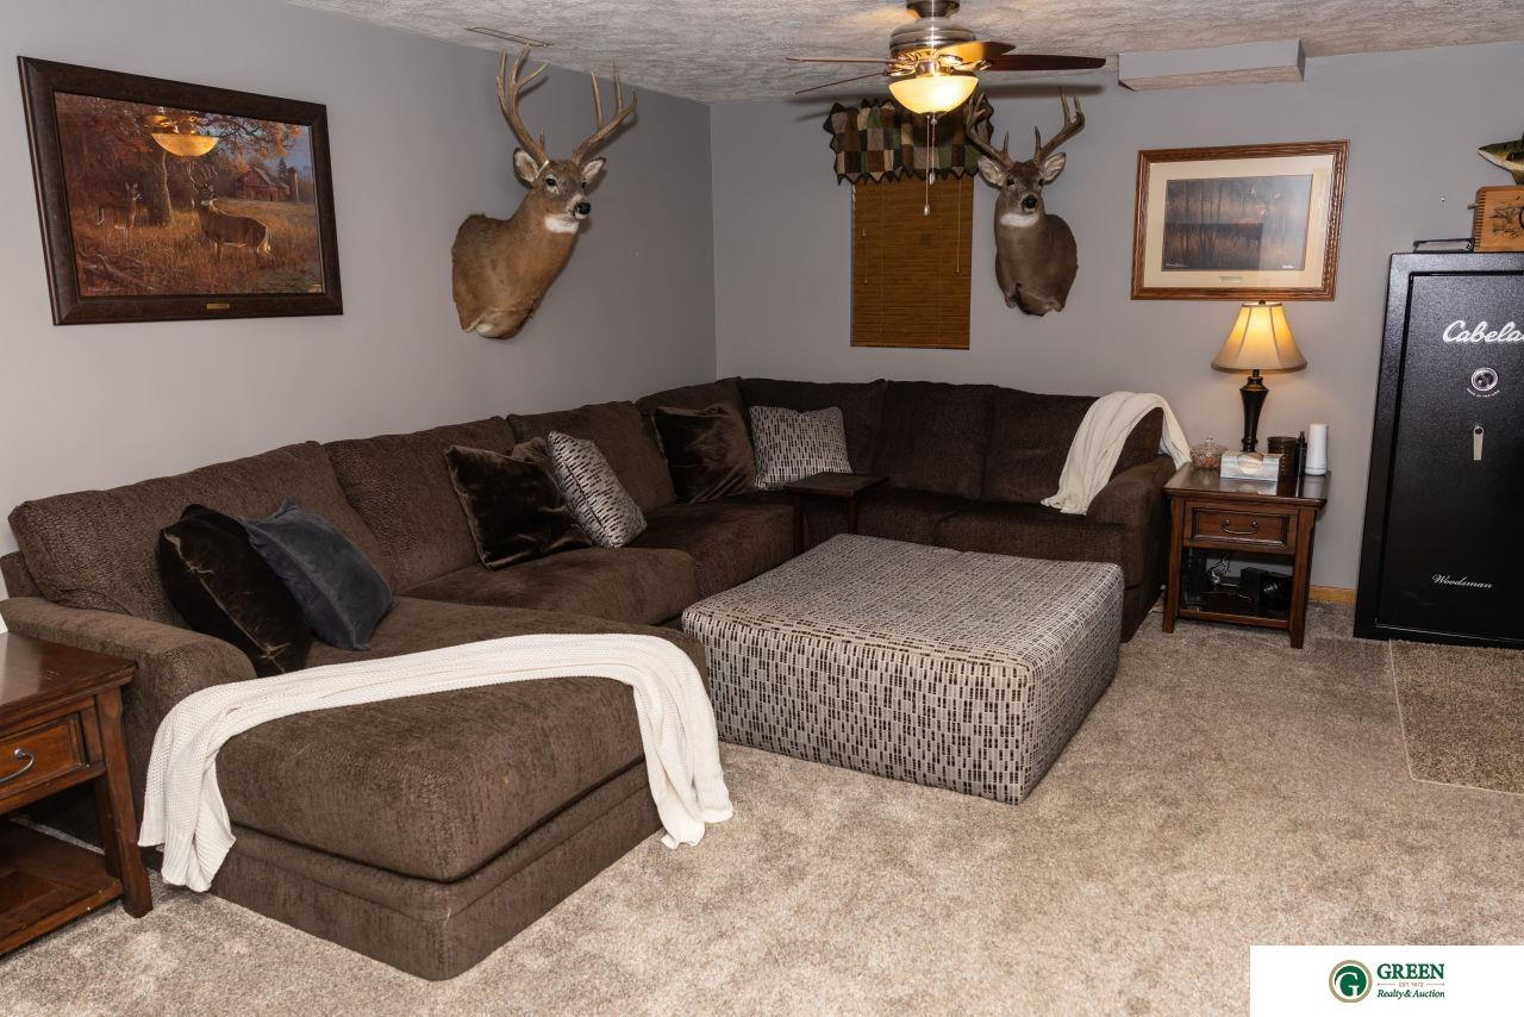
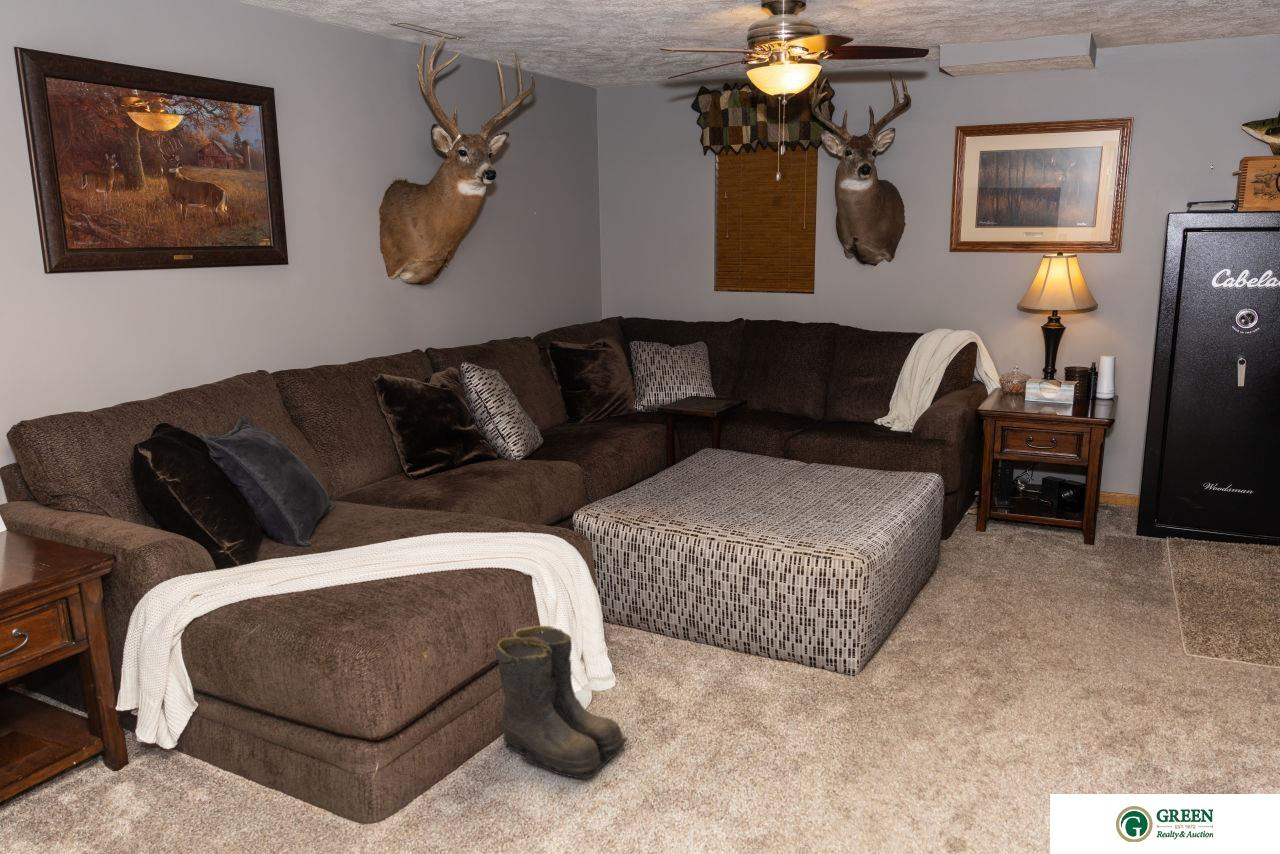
+ boots (558, 696)
